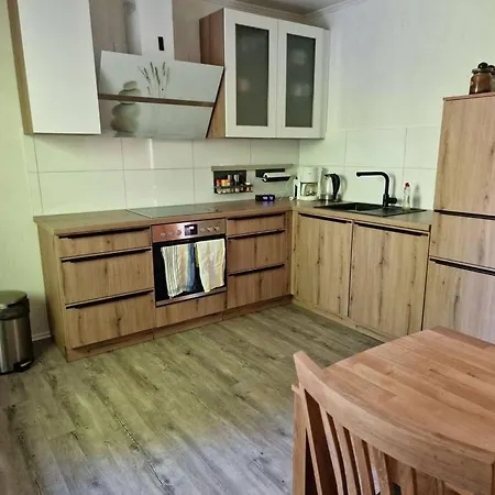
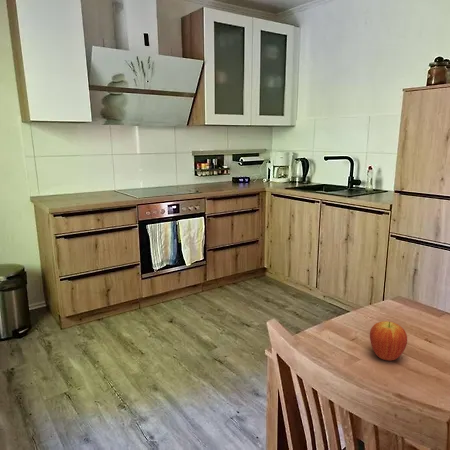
+ fruit (388, 339)
